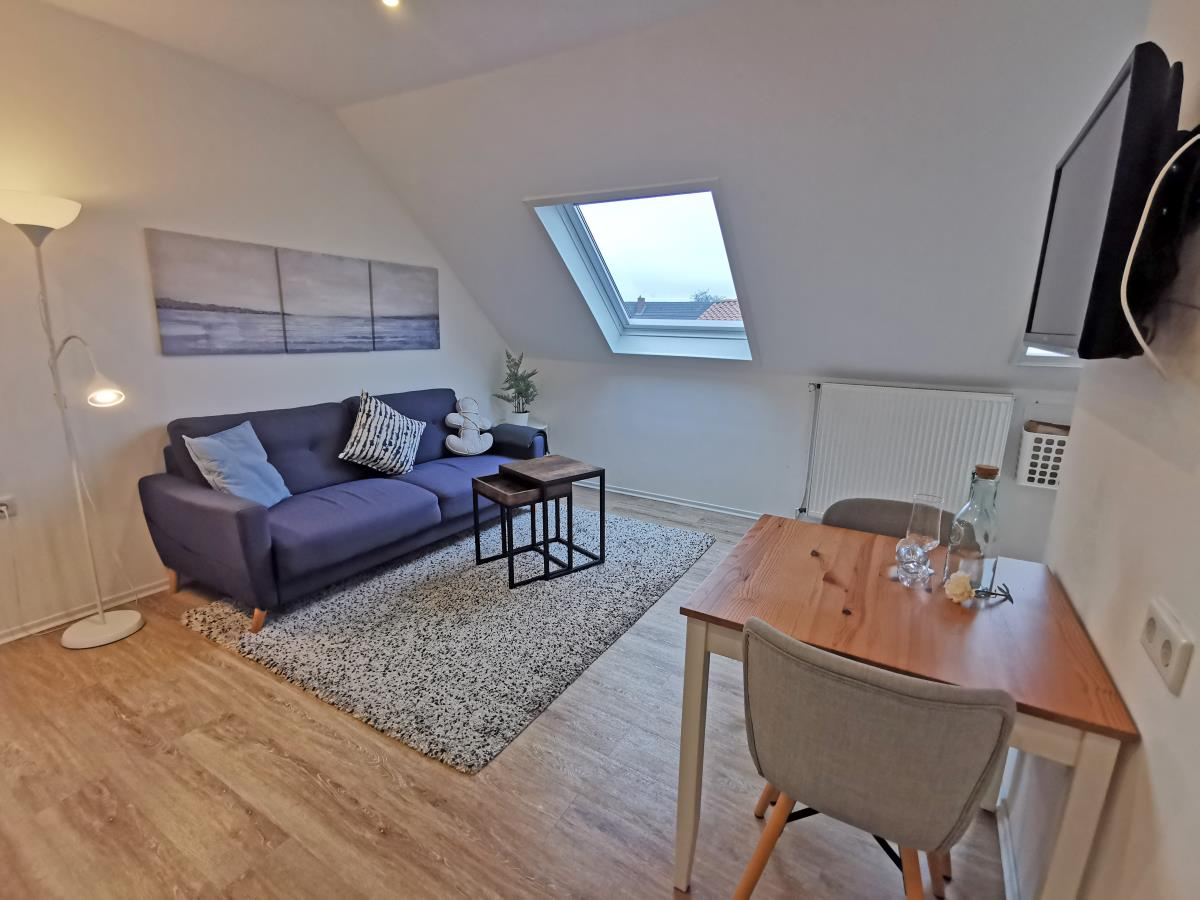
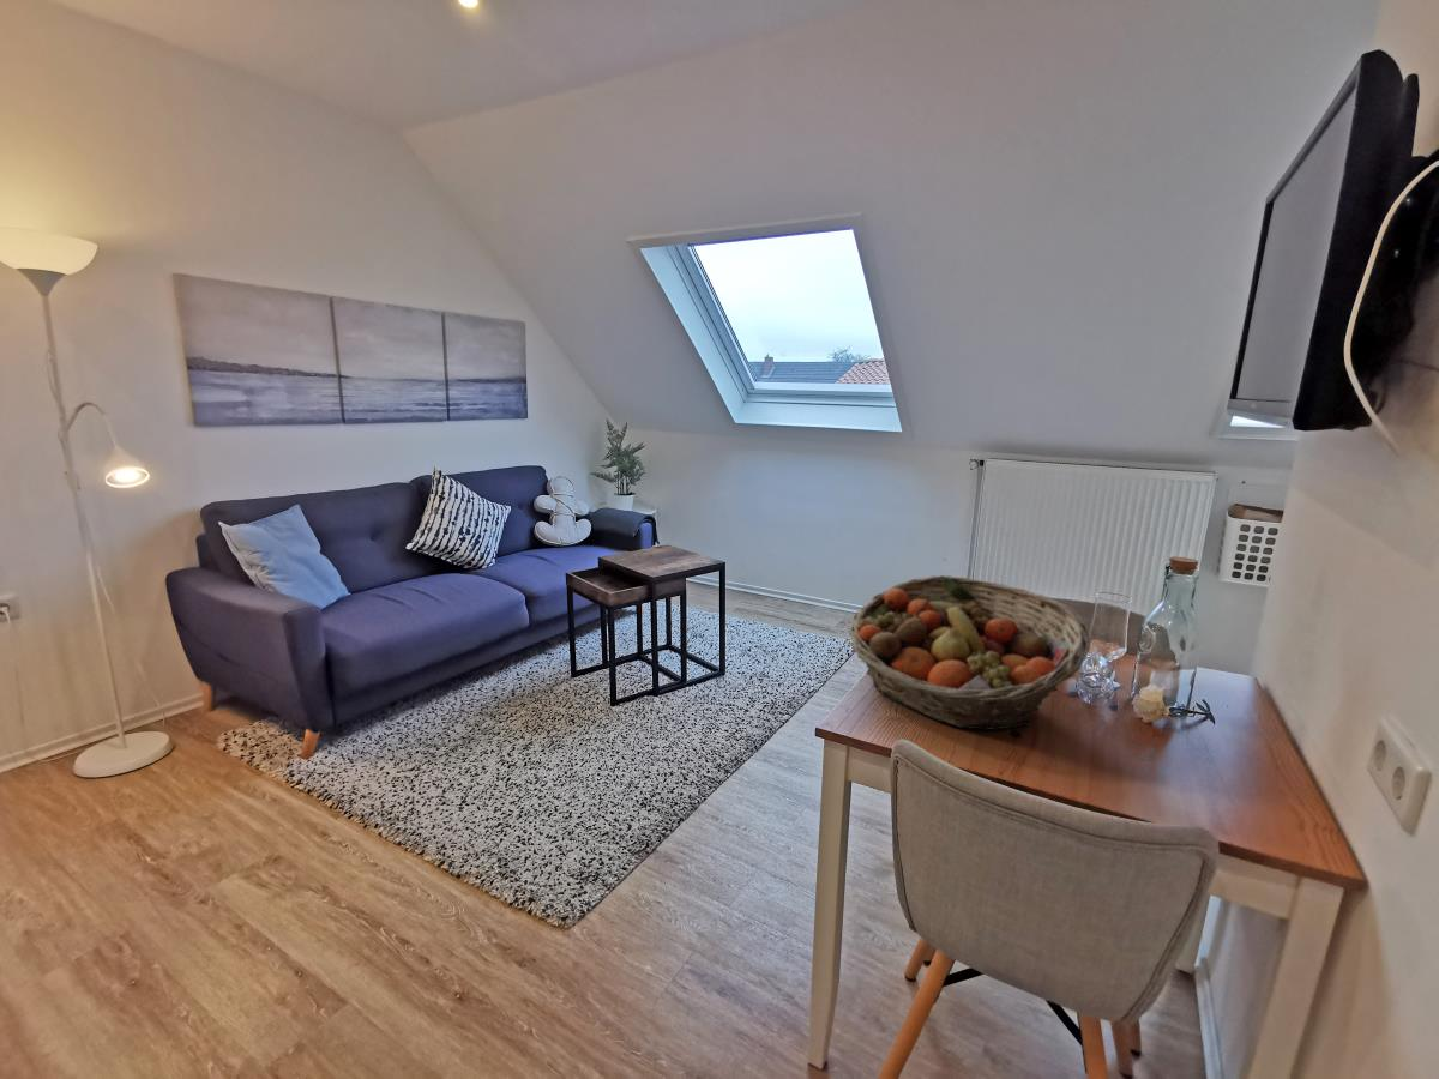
+ fruit basket (958, 645)
